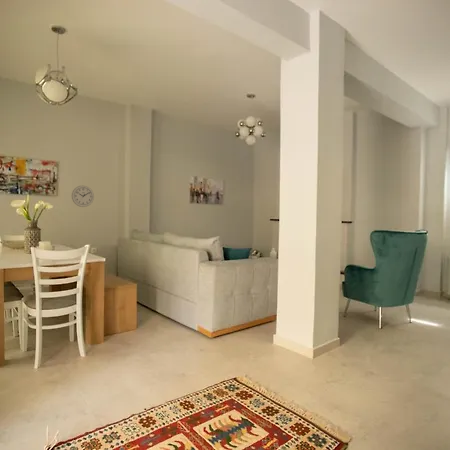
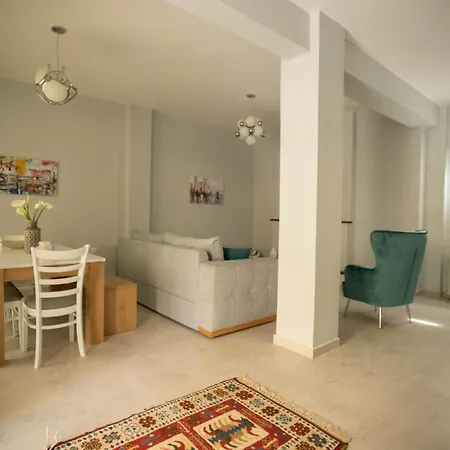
- wall clock (83, 196)
